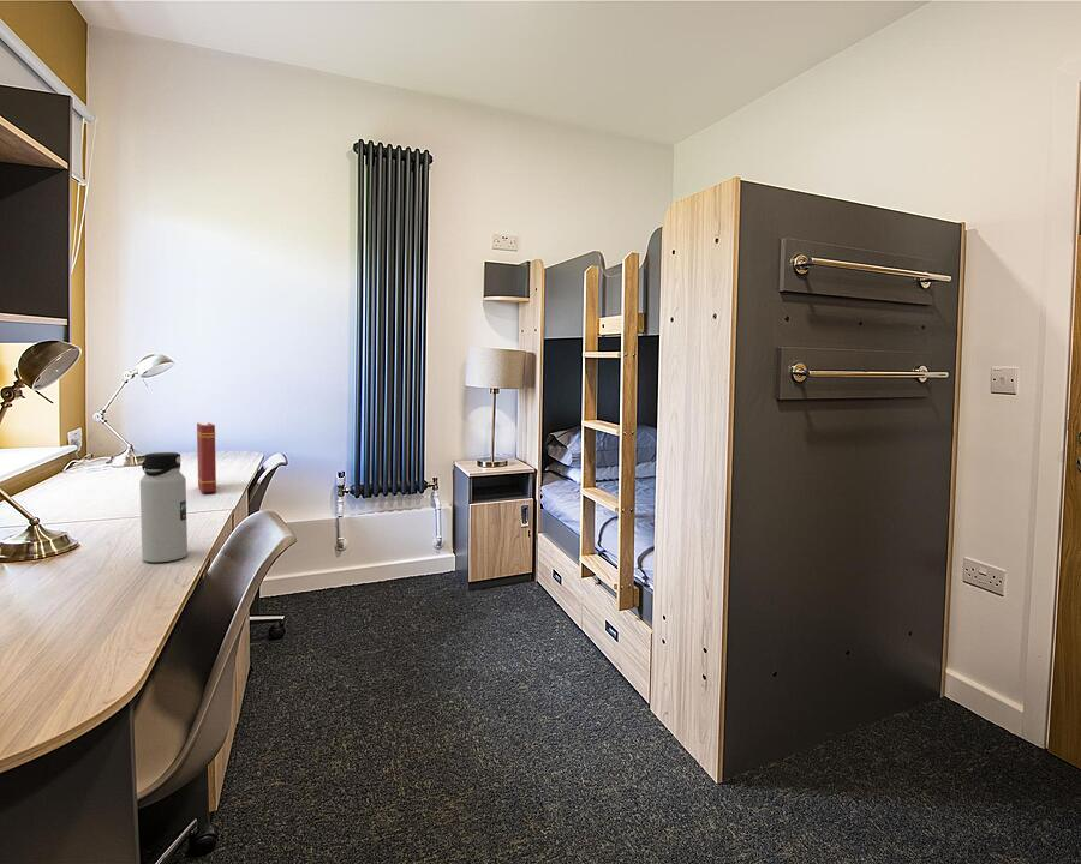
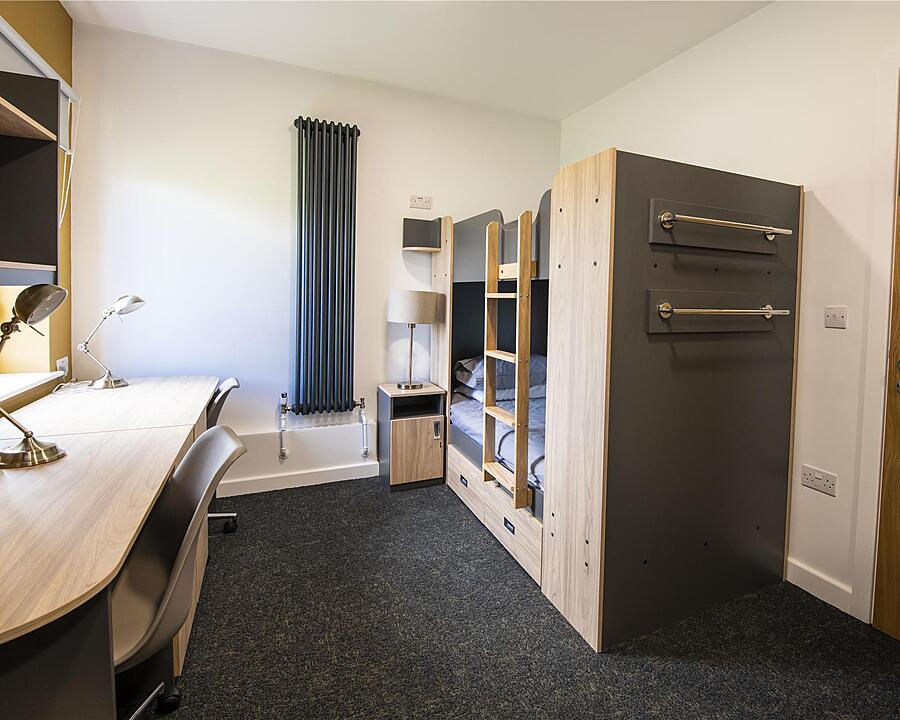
- book (205, 456)
- water bottle (163, 505)
